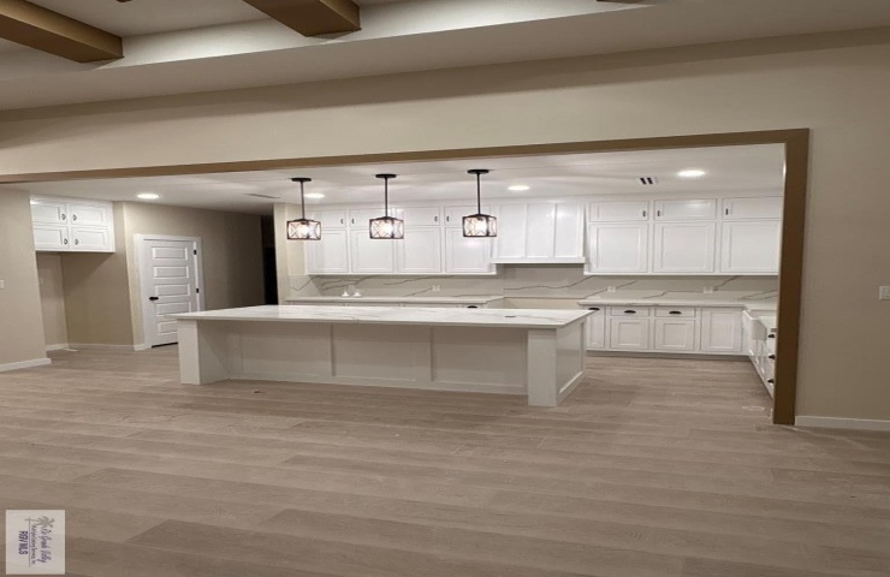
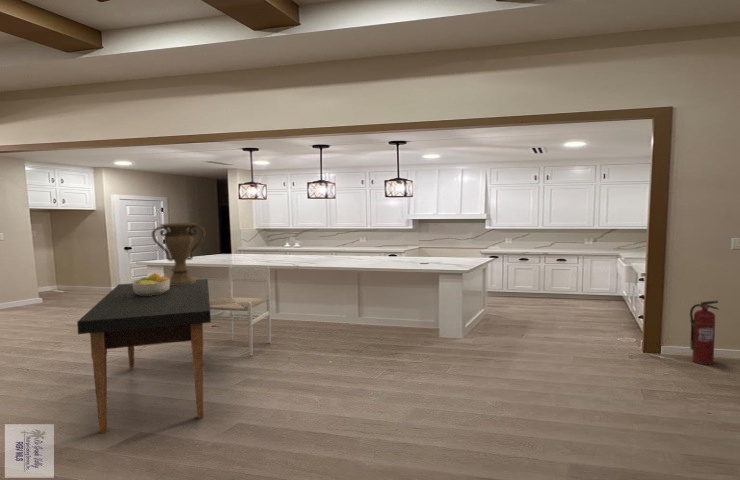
+ fruit bowl (151, 283)
+ dining table (159, 342)
+ vase (179, 253)
+ fire extinguisher (703, 331)
+ chair (238, 308)
